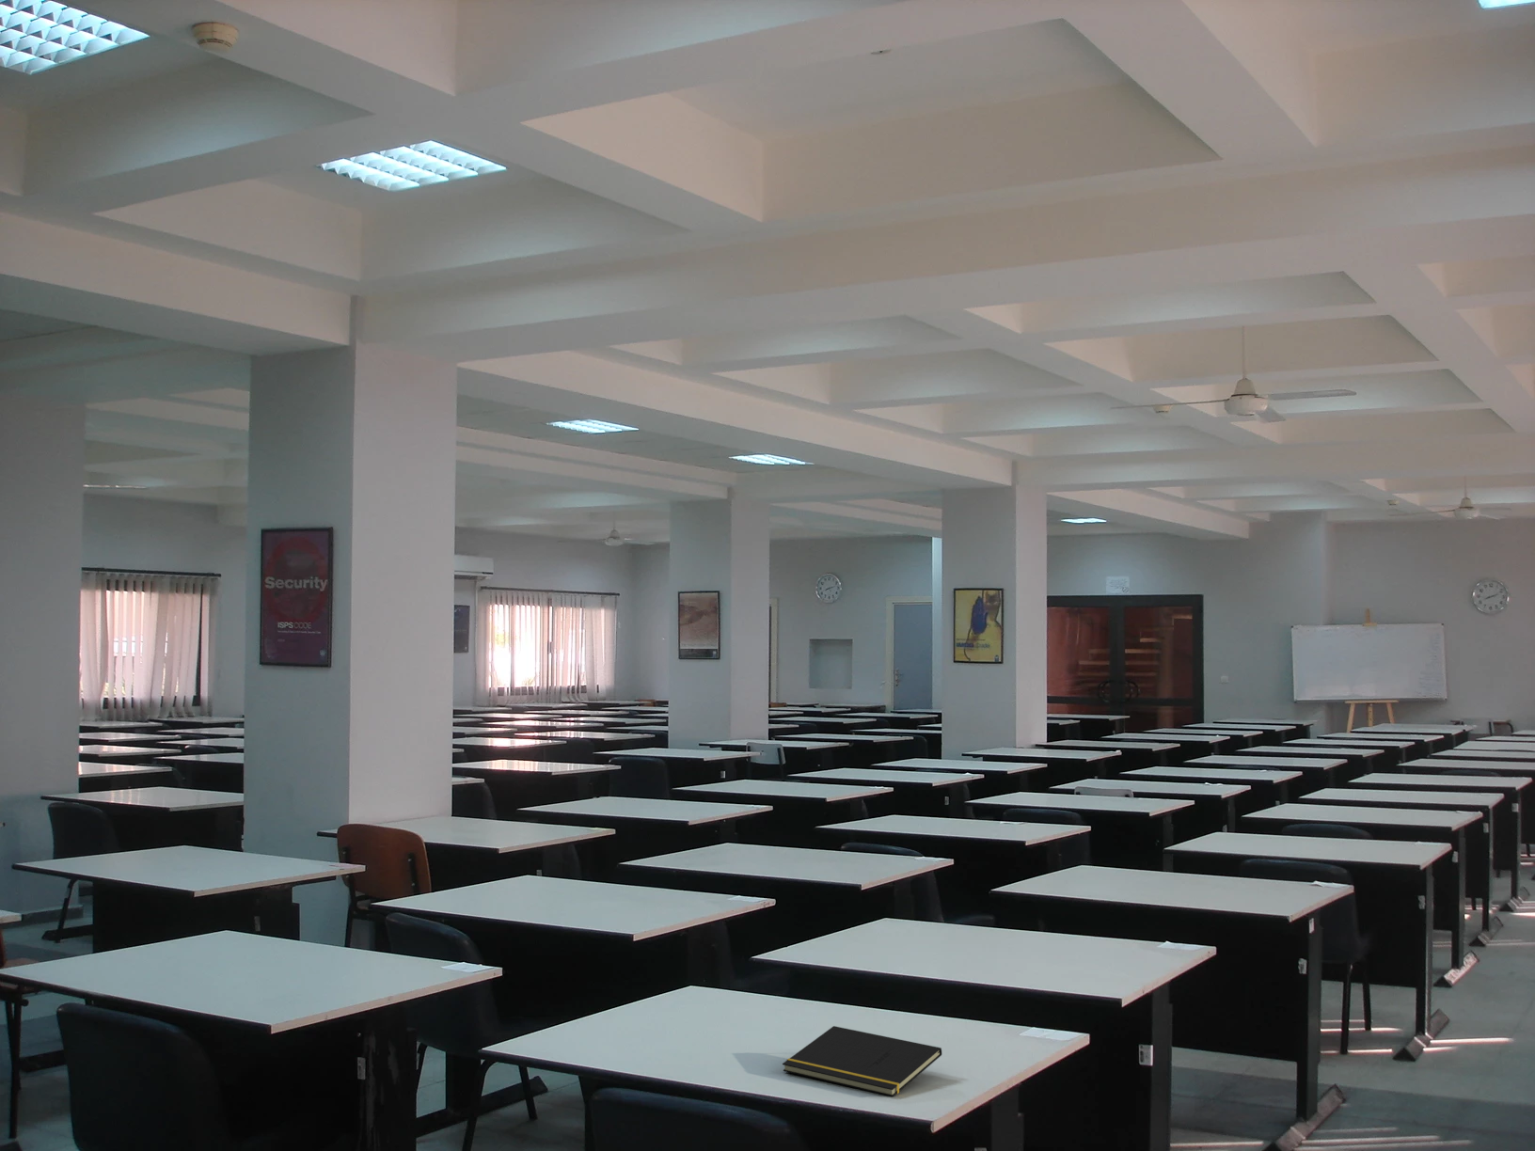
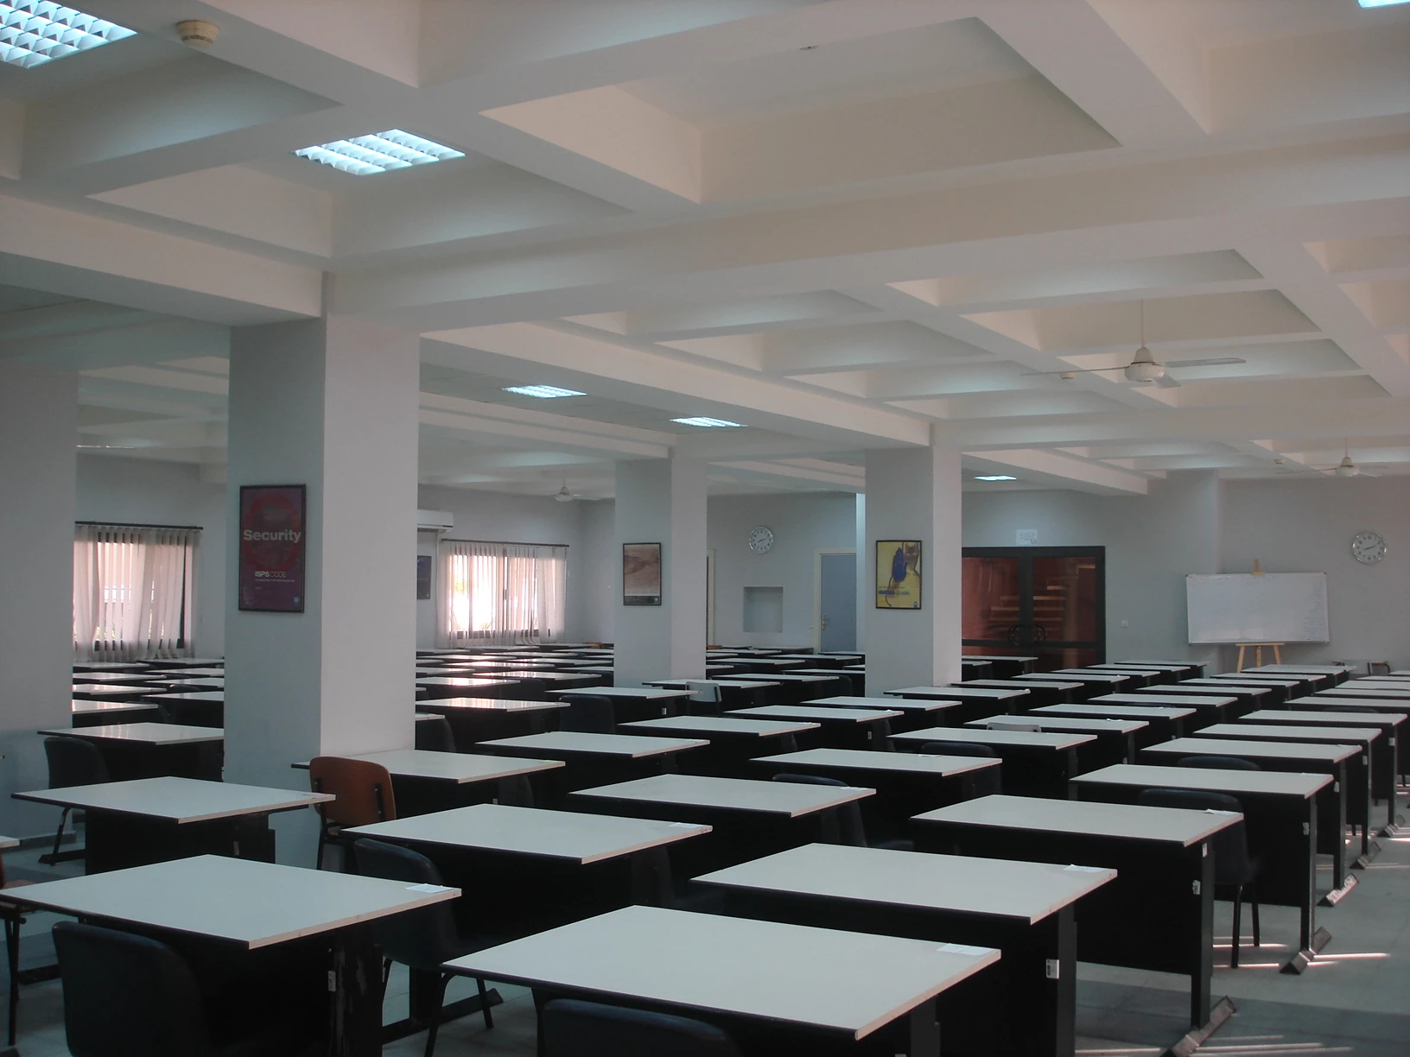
- notepad (862, 1059)
